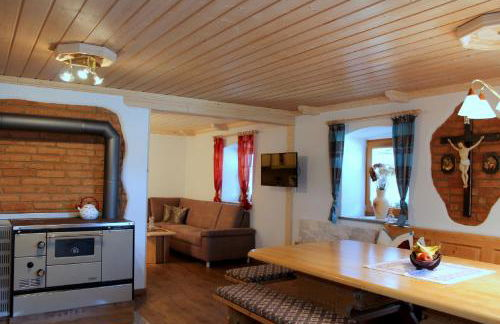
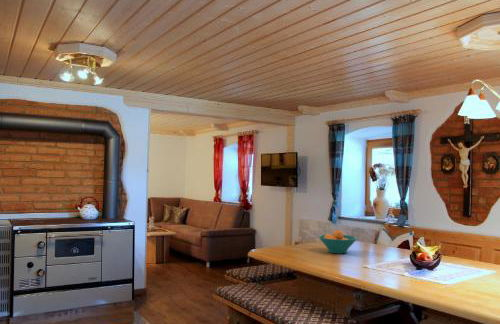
+ fruit bowl (337, 241)
